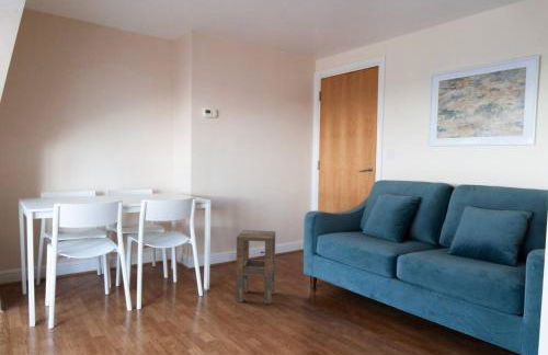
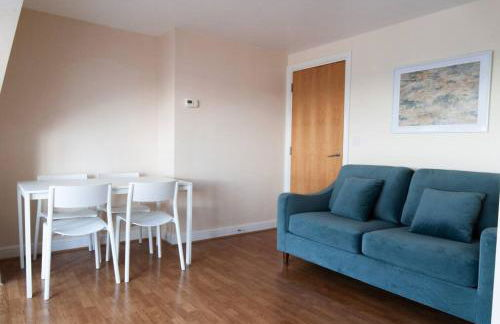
- side table (255, 265)
